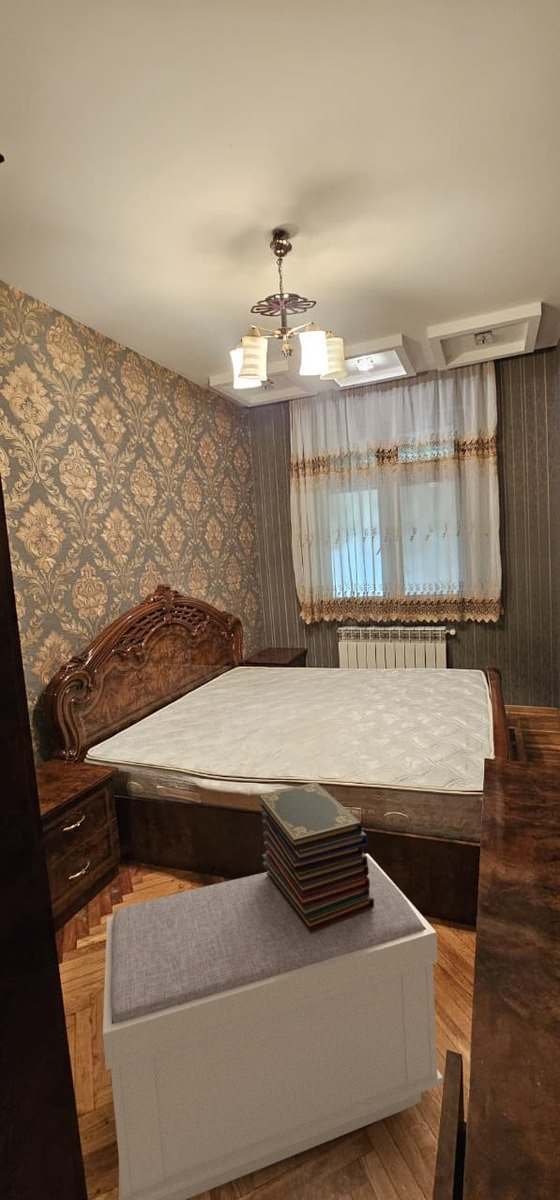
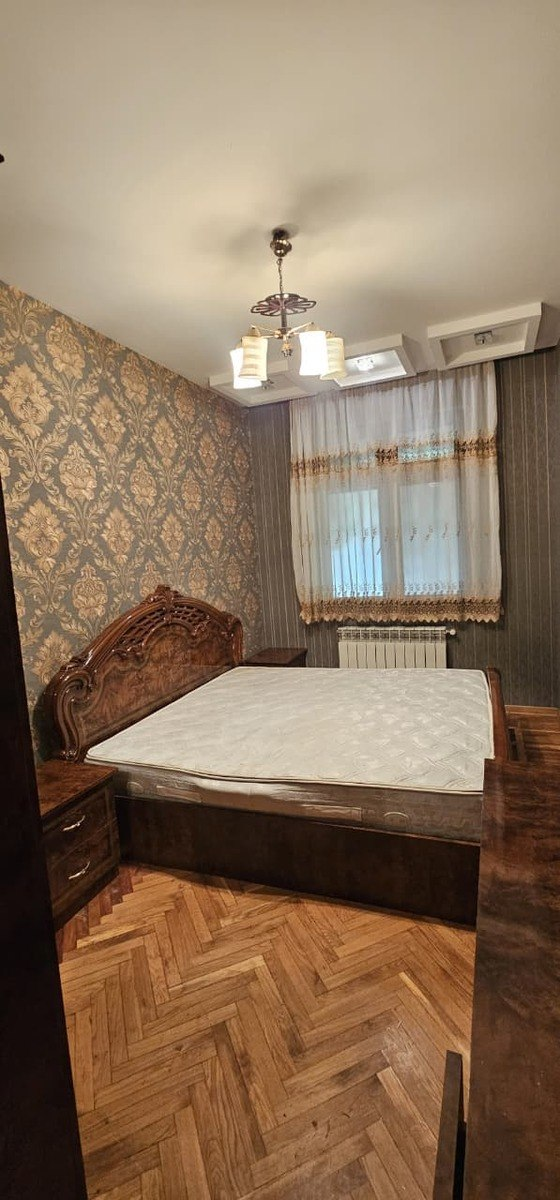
- book stack (310, 848)
- bench (268, 1000)
